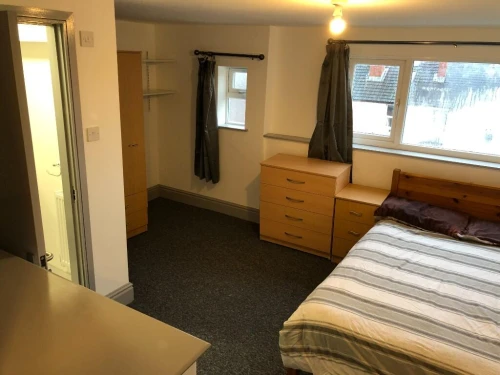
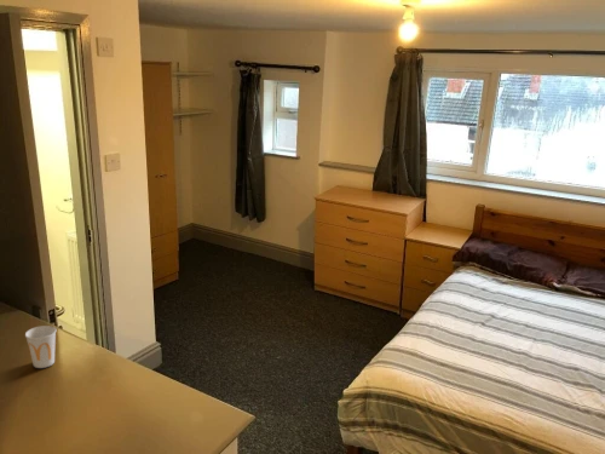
+ cup (42, 347)
